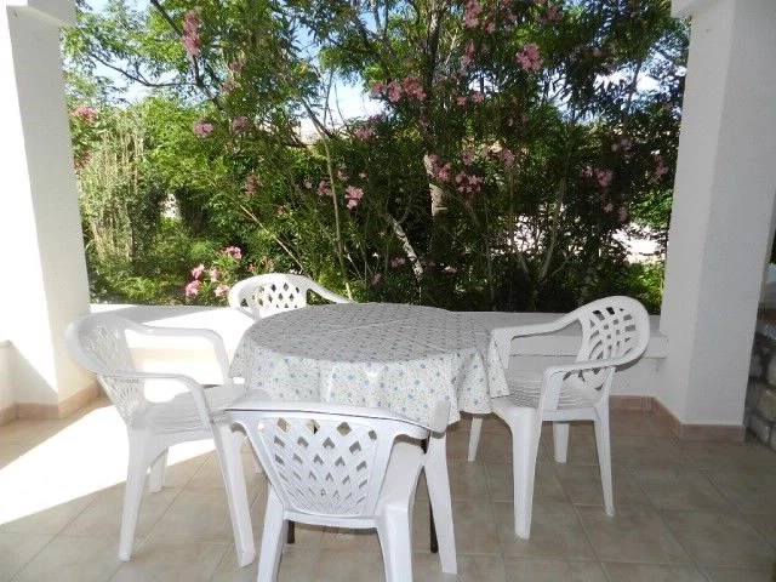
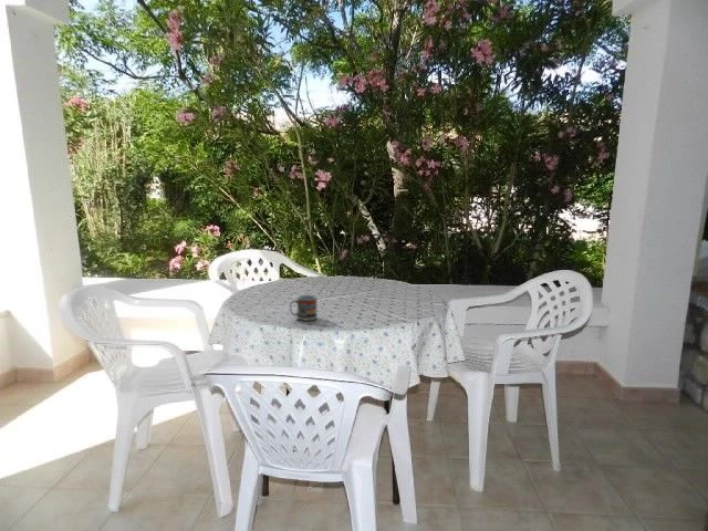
+ cup (303, 308)
